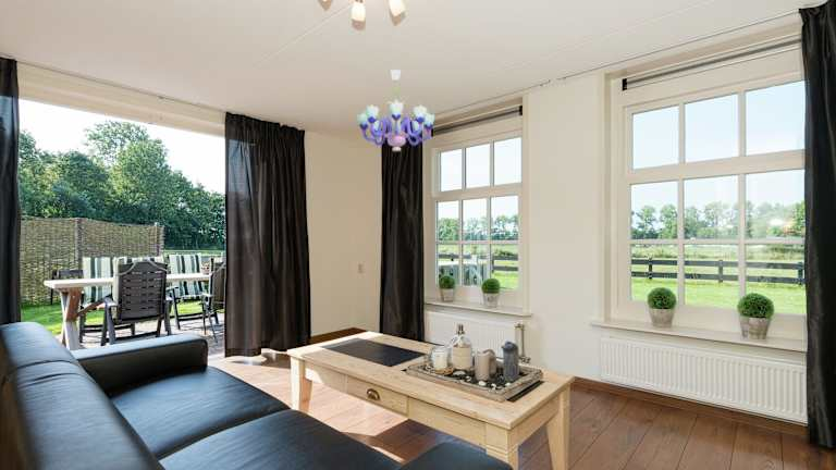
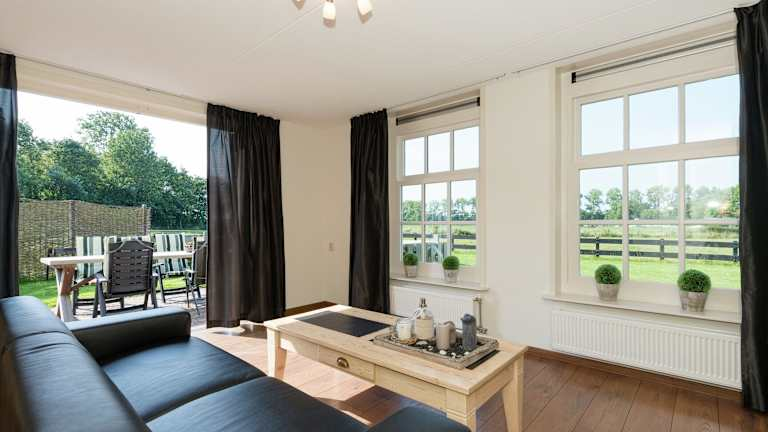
- chandelier (395, 111)
